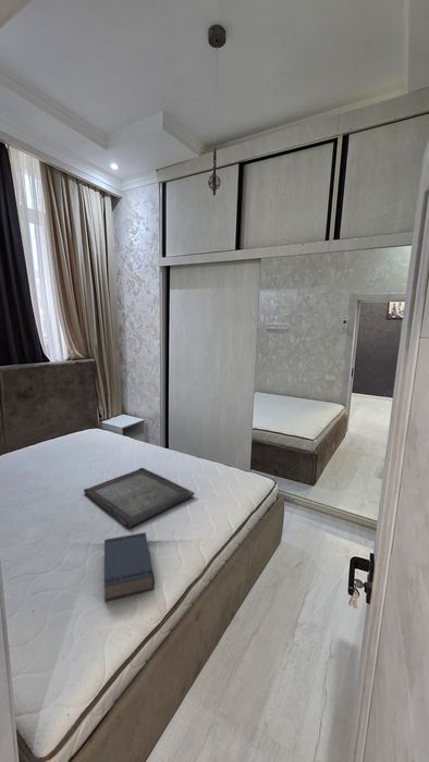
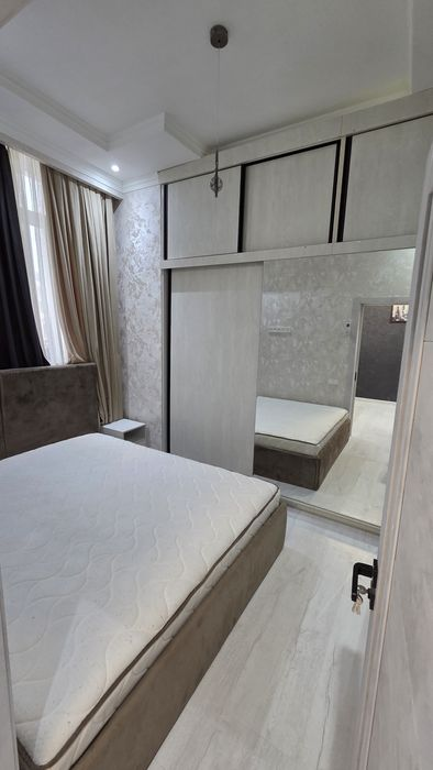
- serving tray (138, 492)
- book (127, 563)
